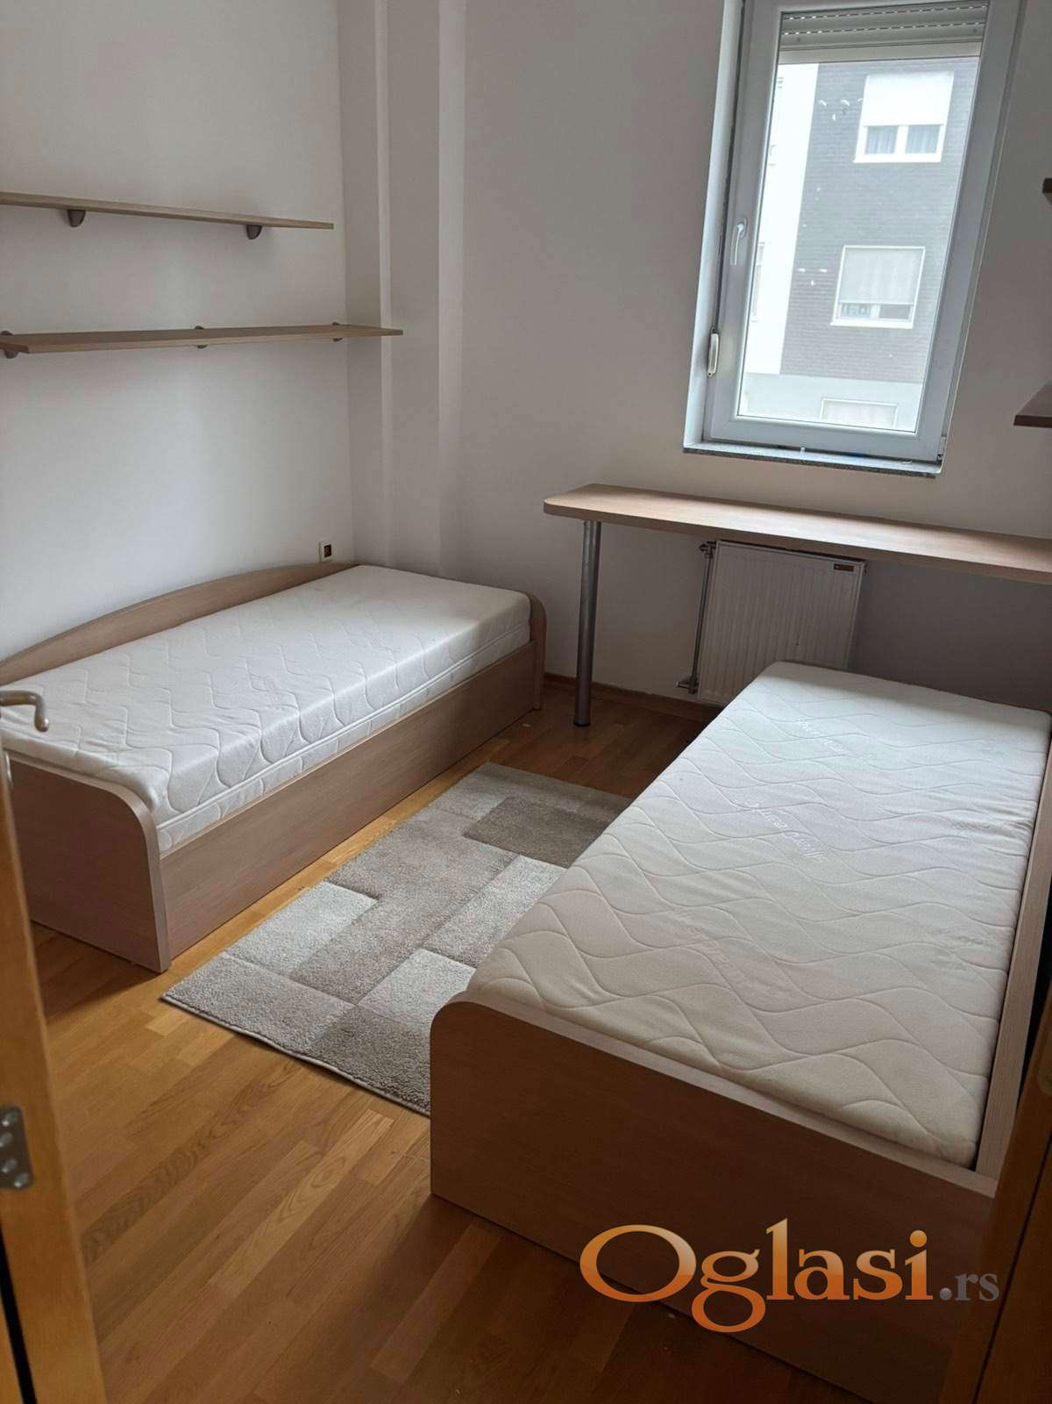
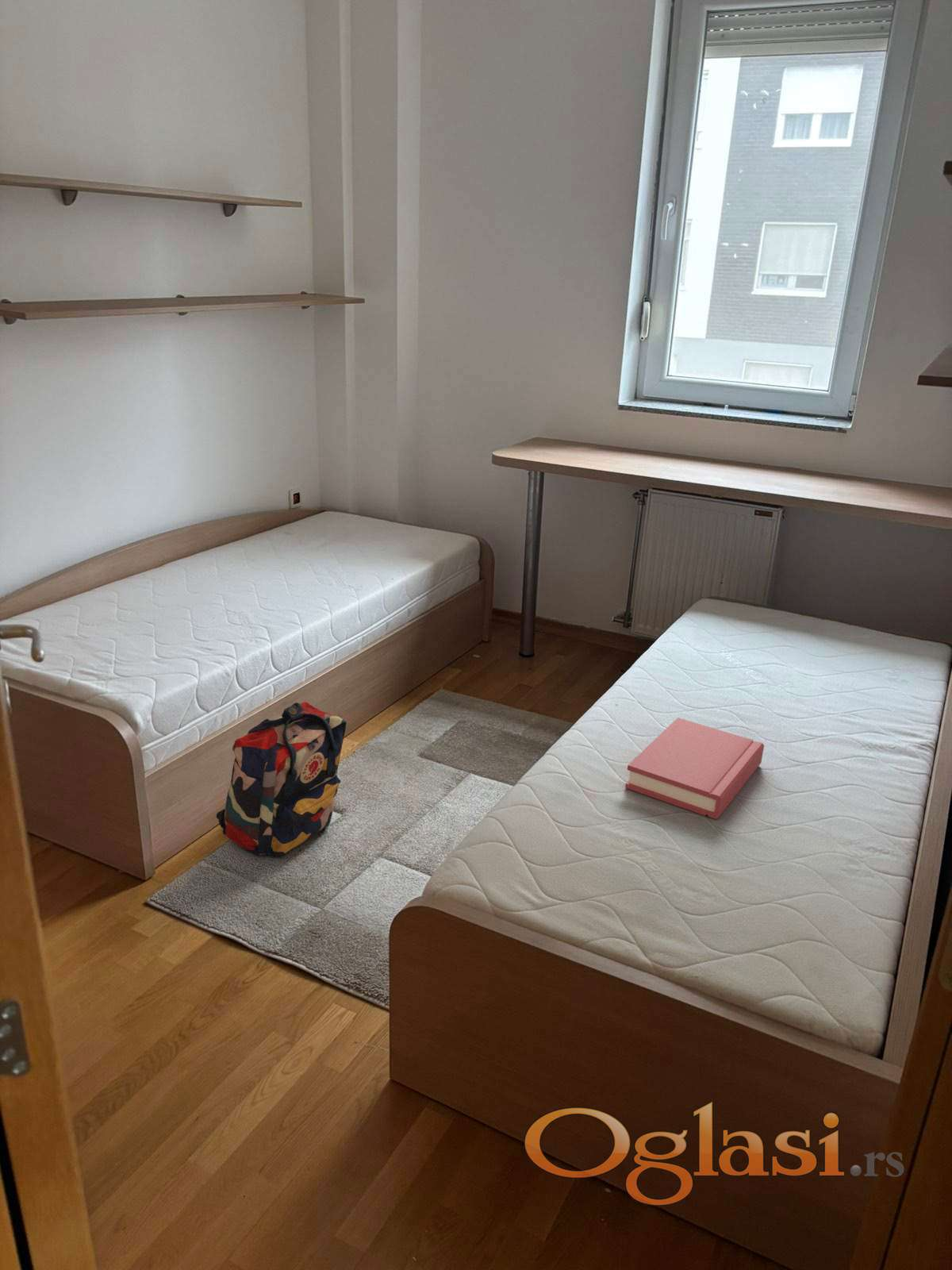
+ backpack (279, 770)
+ hardback book (696, 764)
